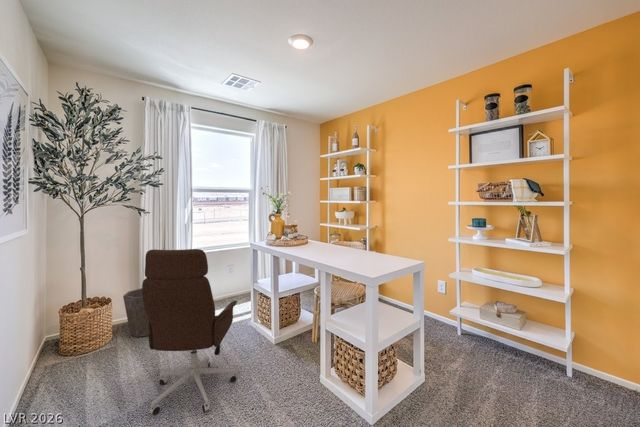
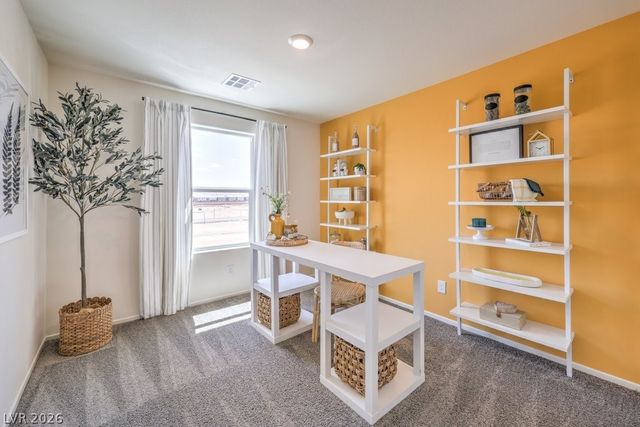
- waste bin (145, 311)
- office chair (192, 318)
